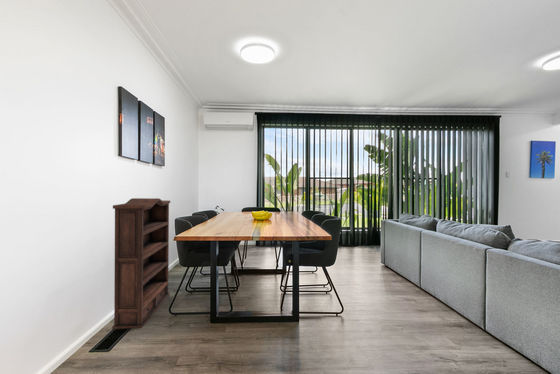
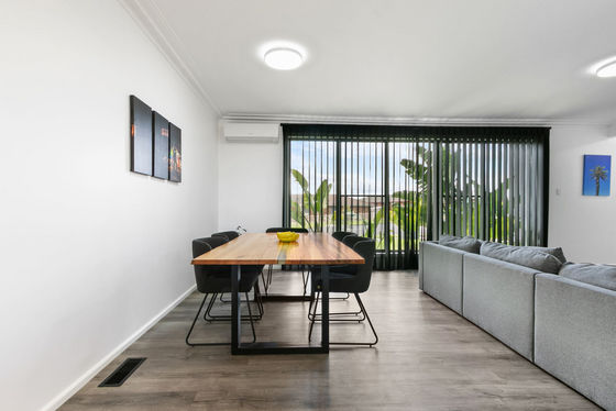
- bookshelf (145, 254)
